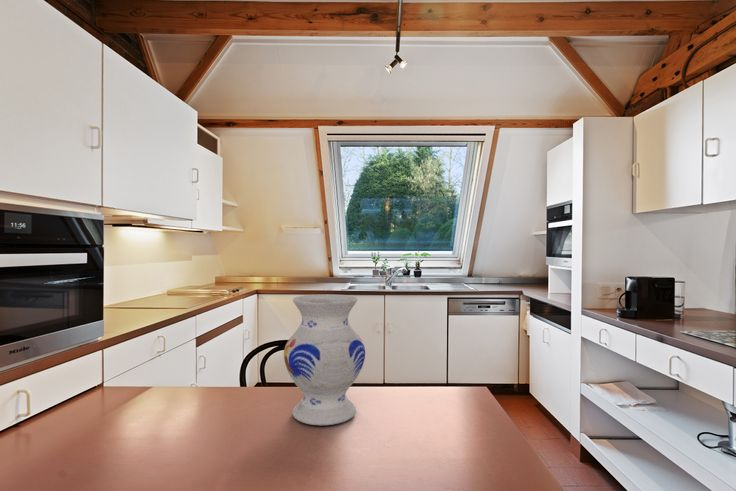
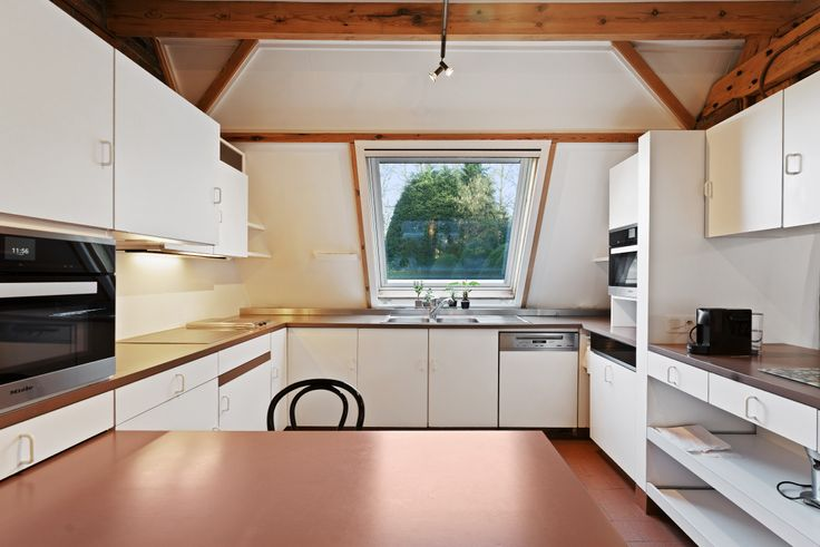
- vase (324, 356)
